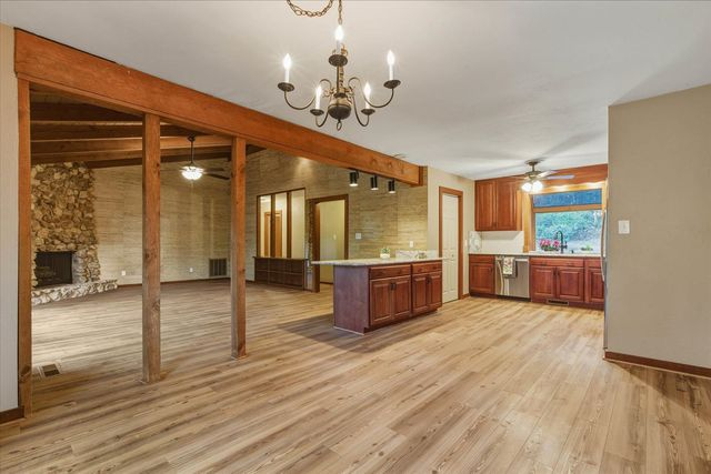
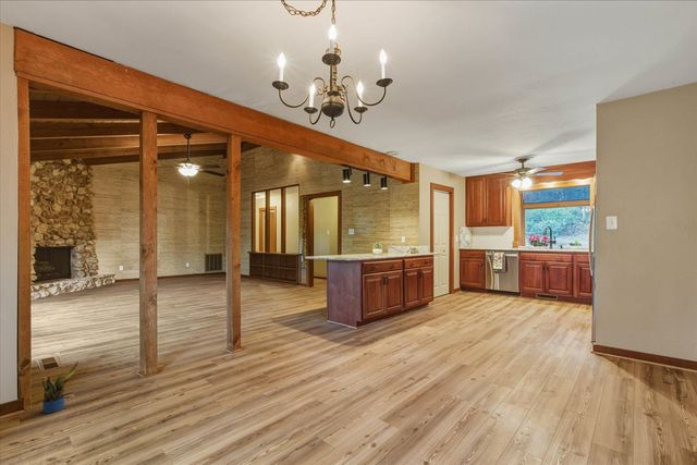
+ potted plant (59, 386)
